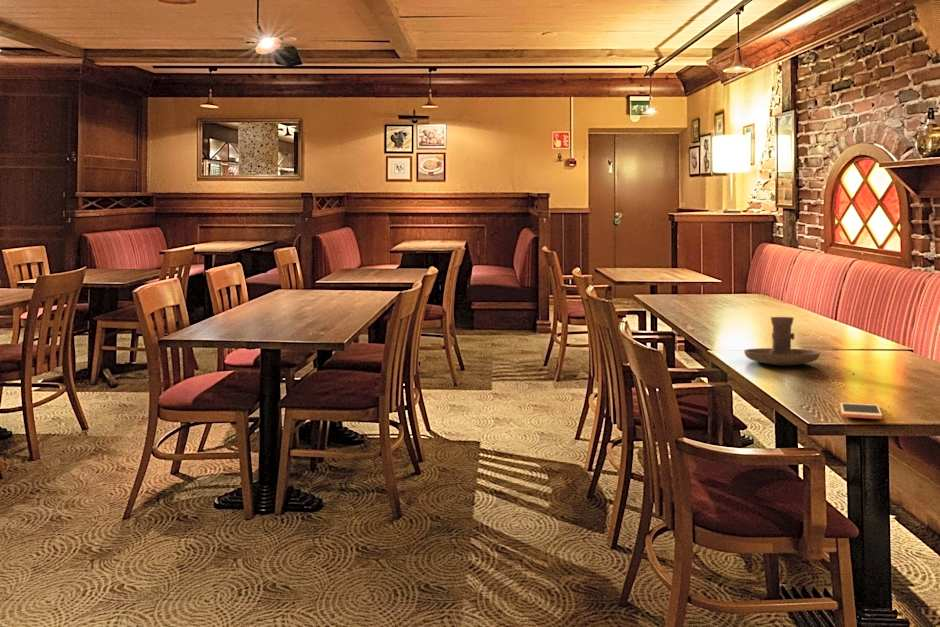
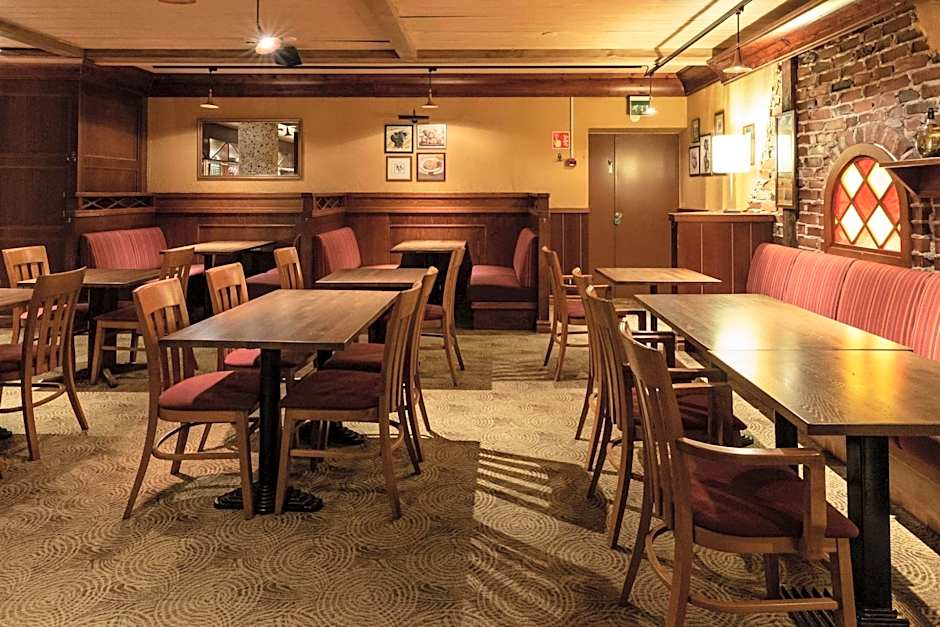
- cell phone (860, 410)
- candle holder (781, 340)
